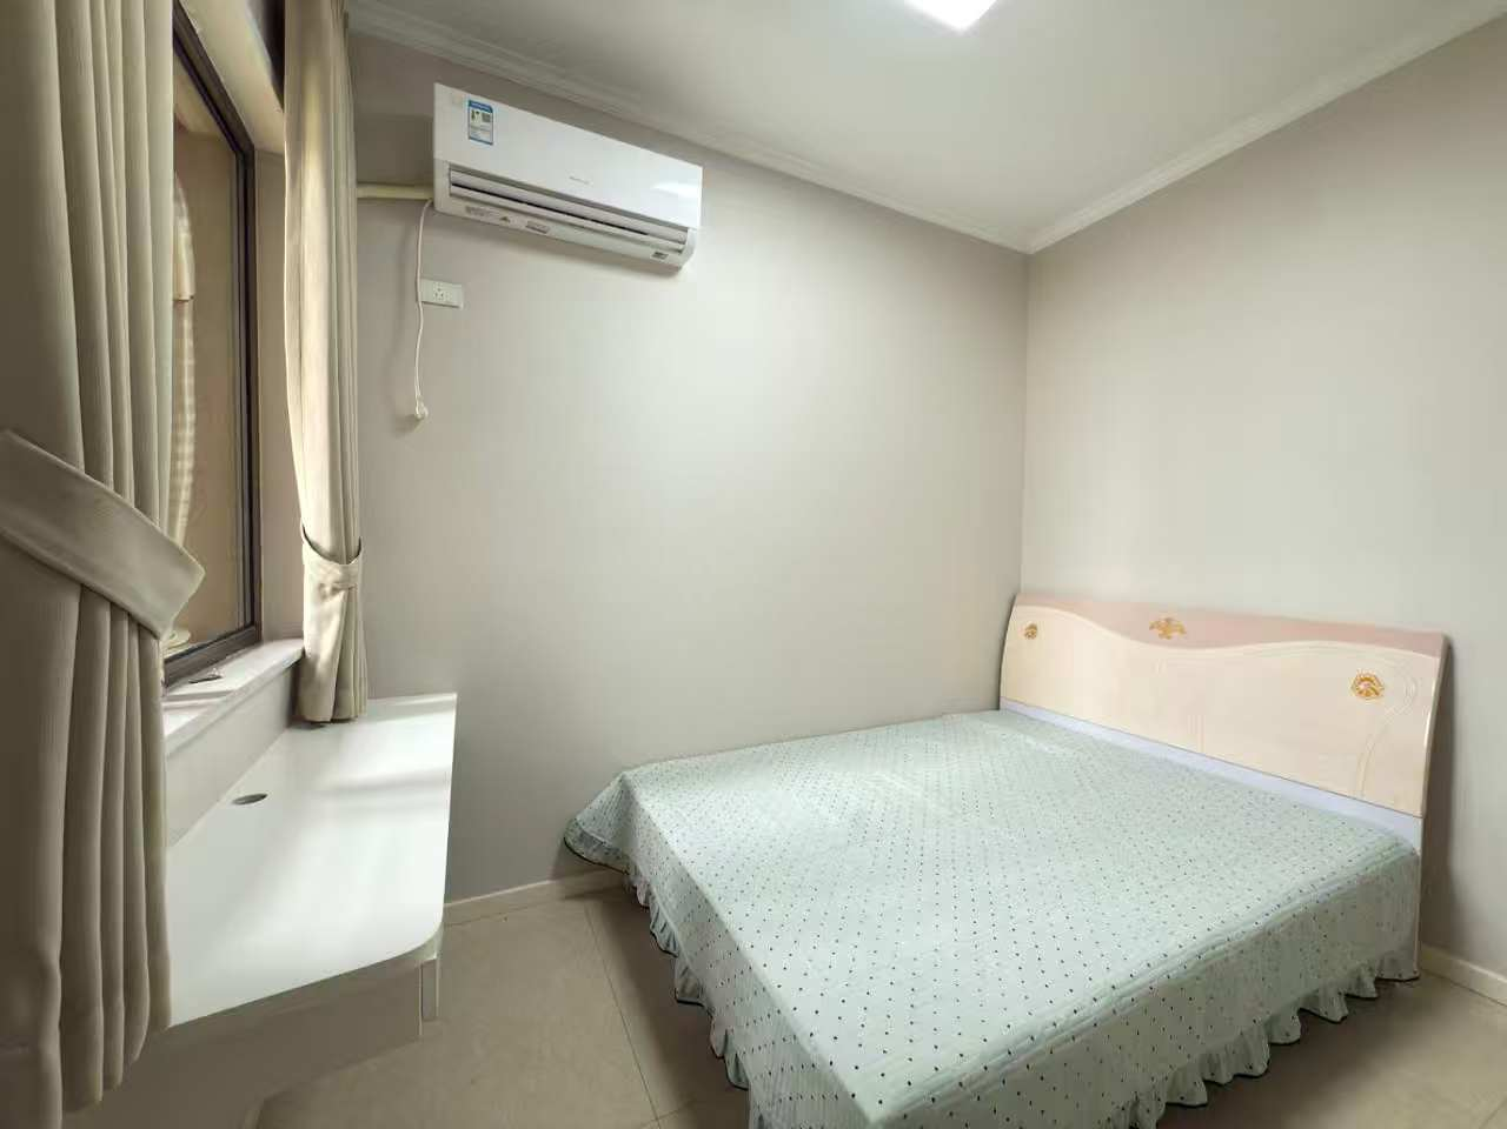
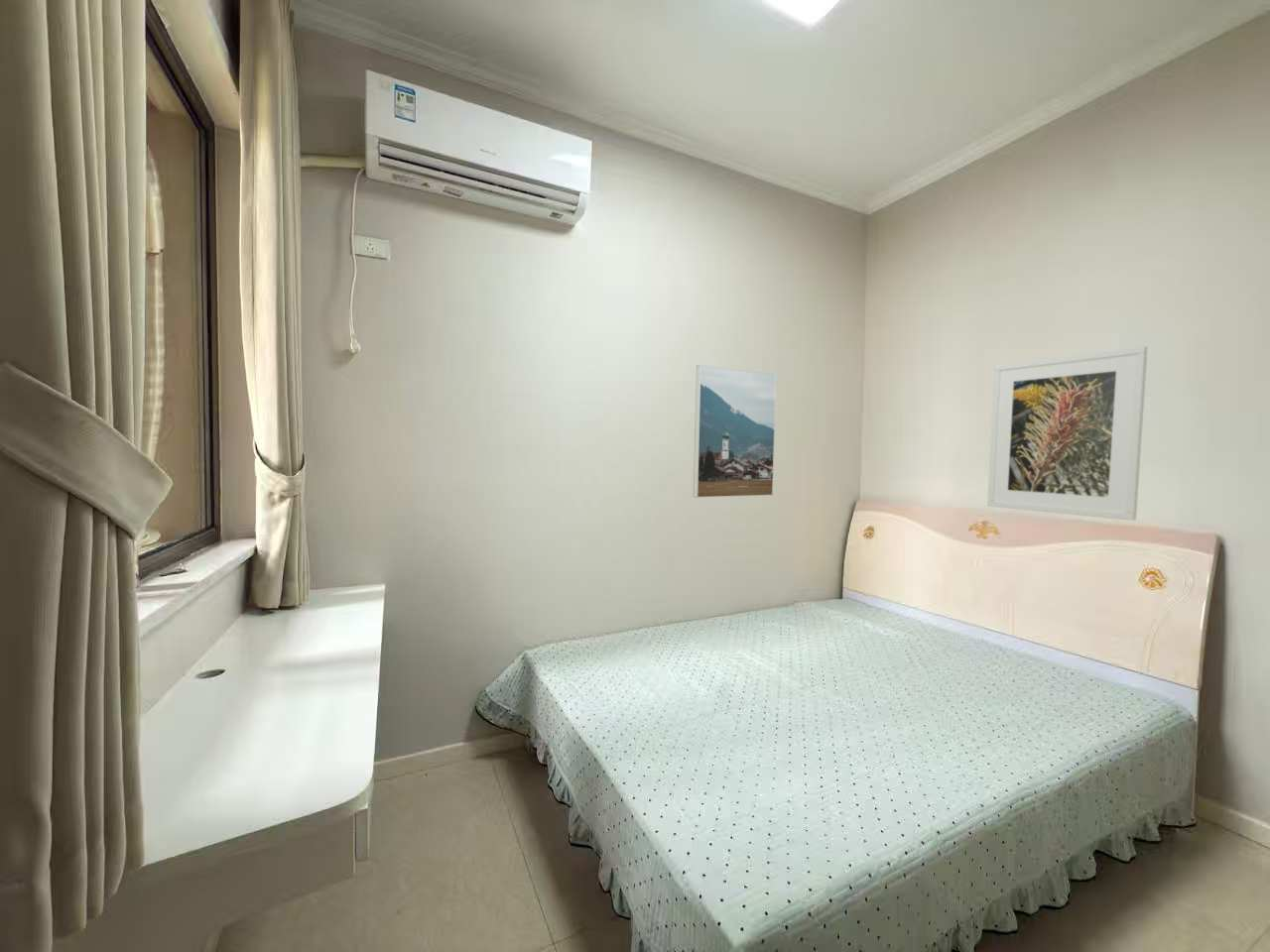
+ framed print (736, 432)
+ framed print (1058, 434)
